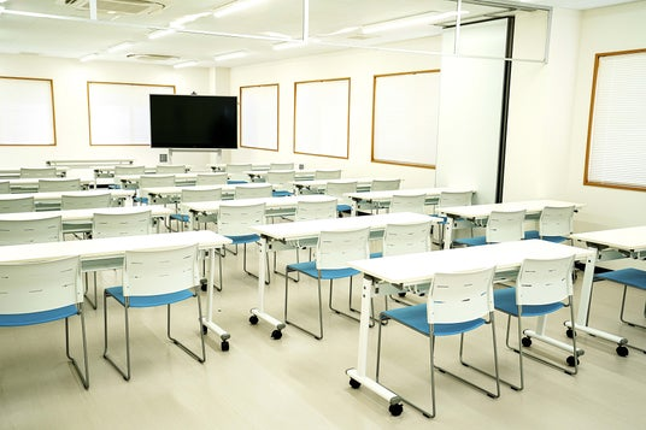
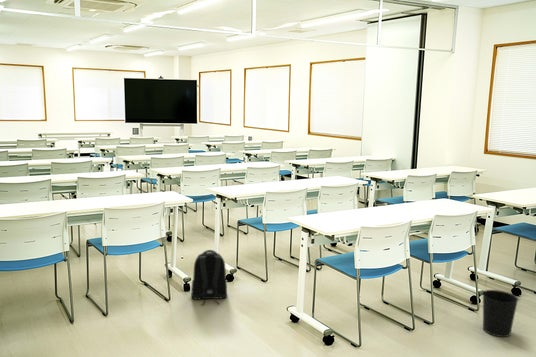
+ wastebasket (498, 313)
+ backpack (209, 274)
